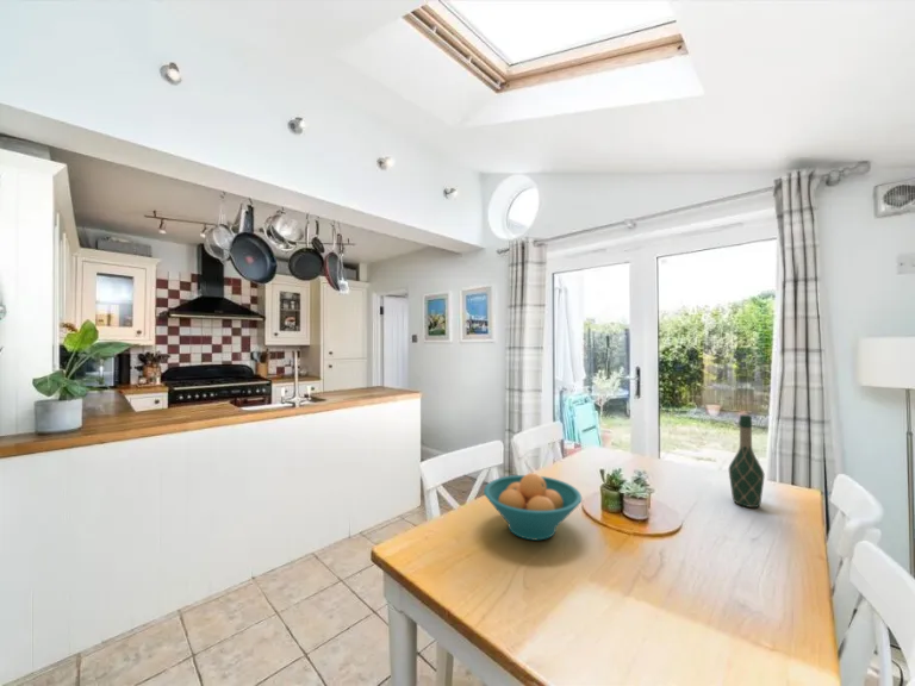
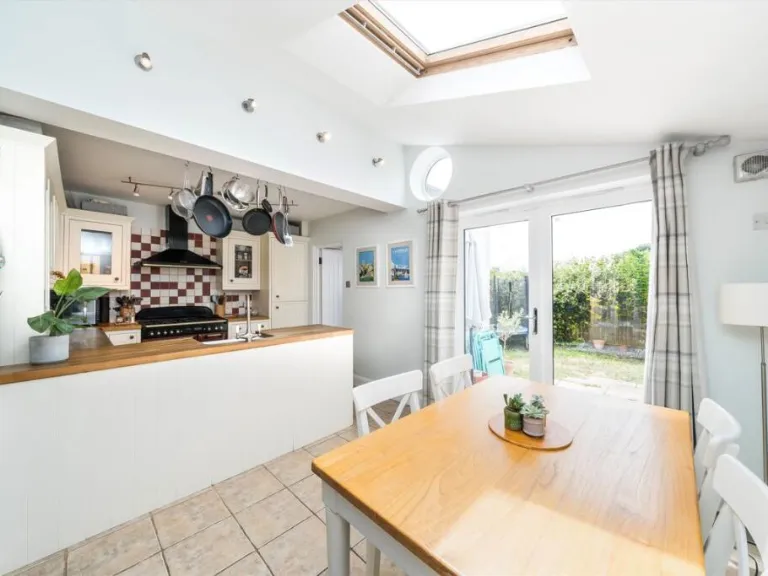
- wine bottle (746, 459)
- fruit bowl (531, 501)
